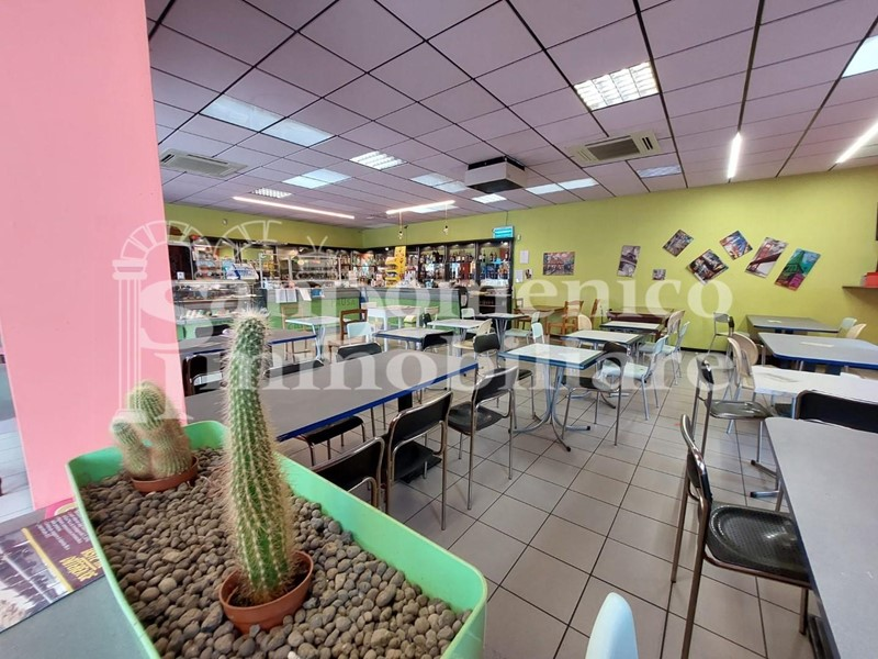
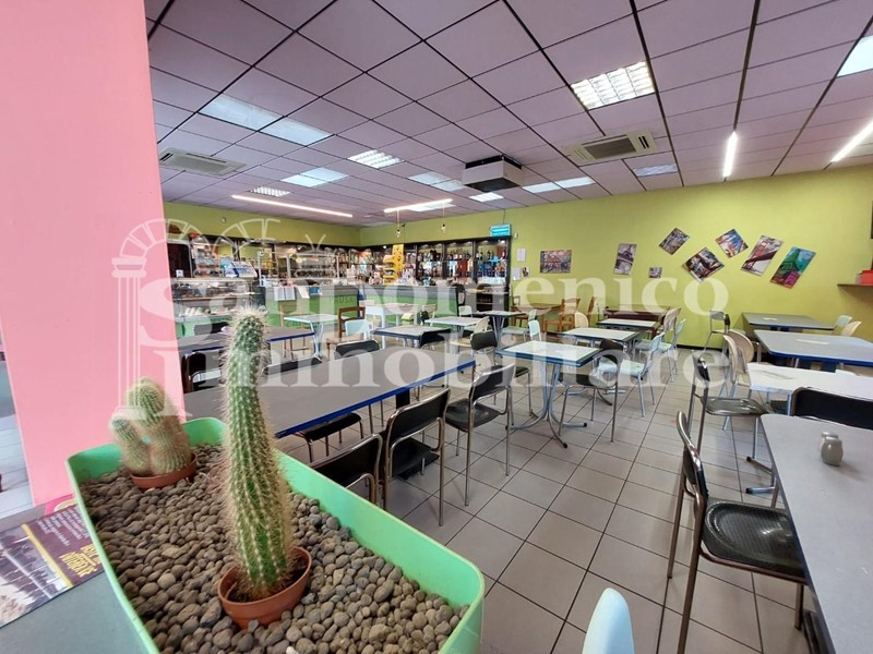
+ salt and pepper shaker (830, 447)
